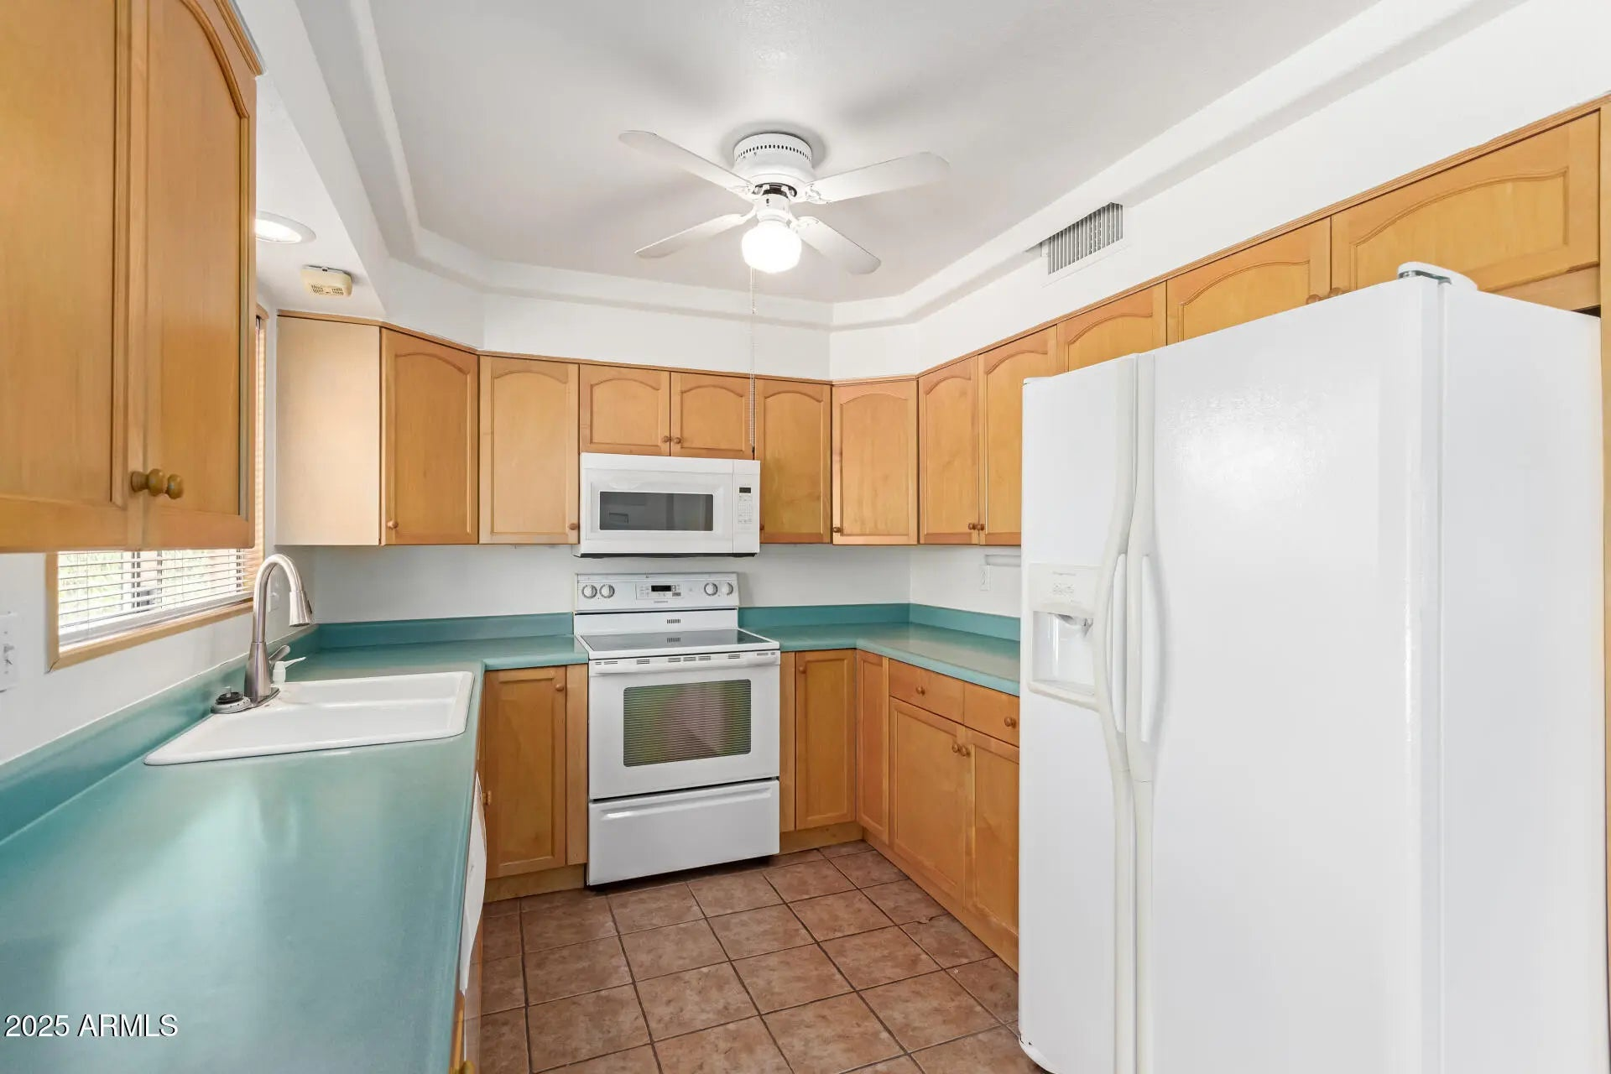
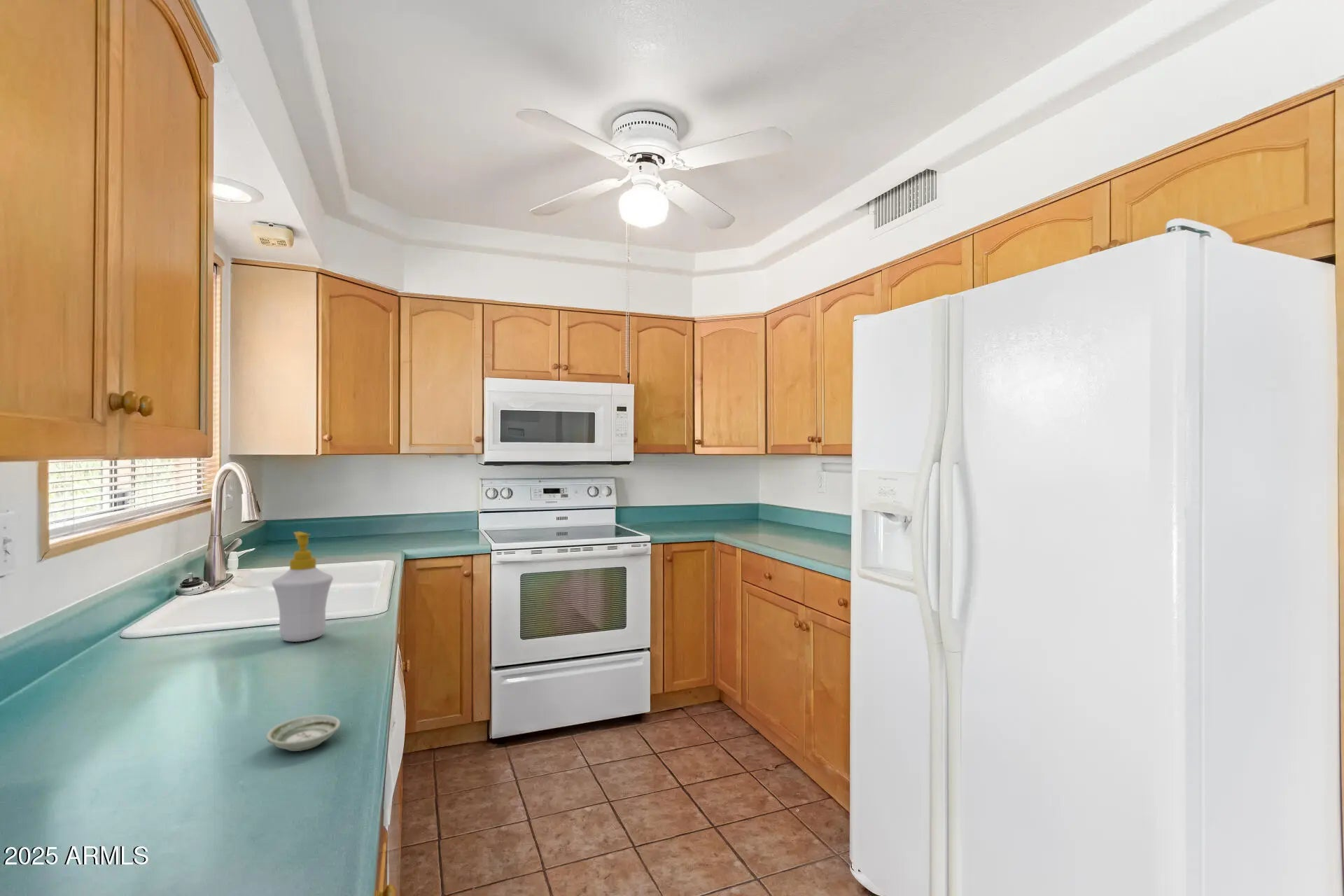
+ saucer (304, 735)
+ soap bottle (302, 585)
